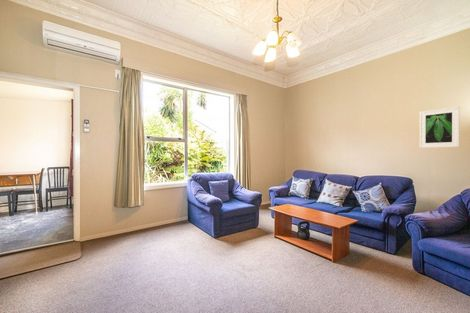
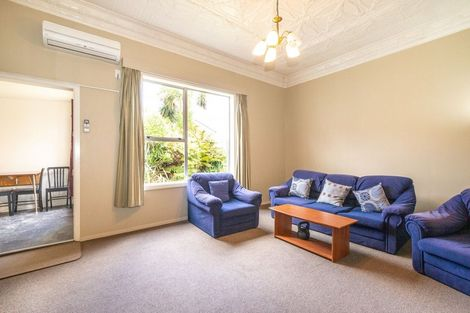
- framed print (438, 128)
